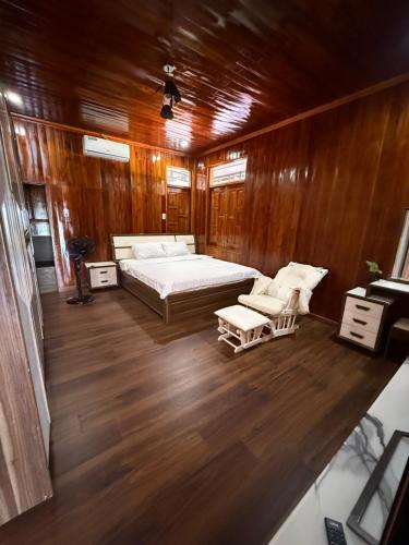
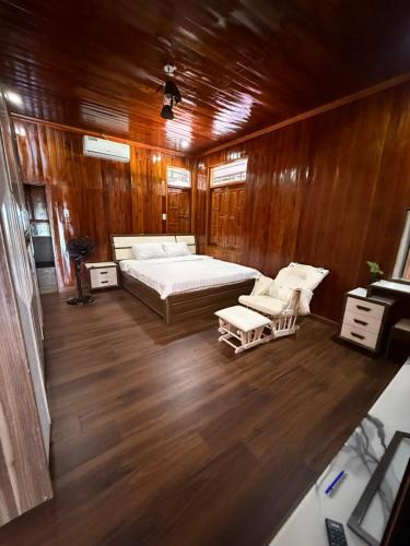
+ pen (335, 480)
